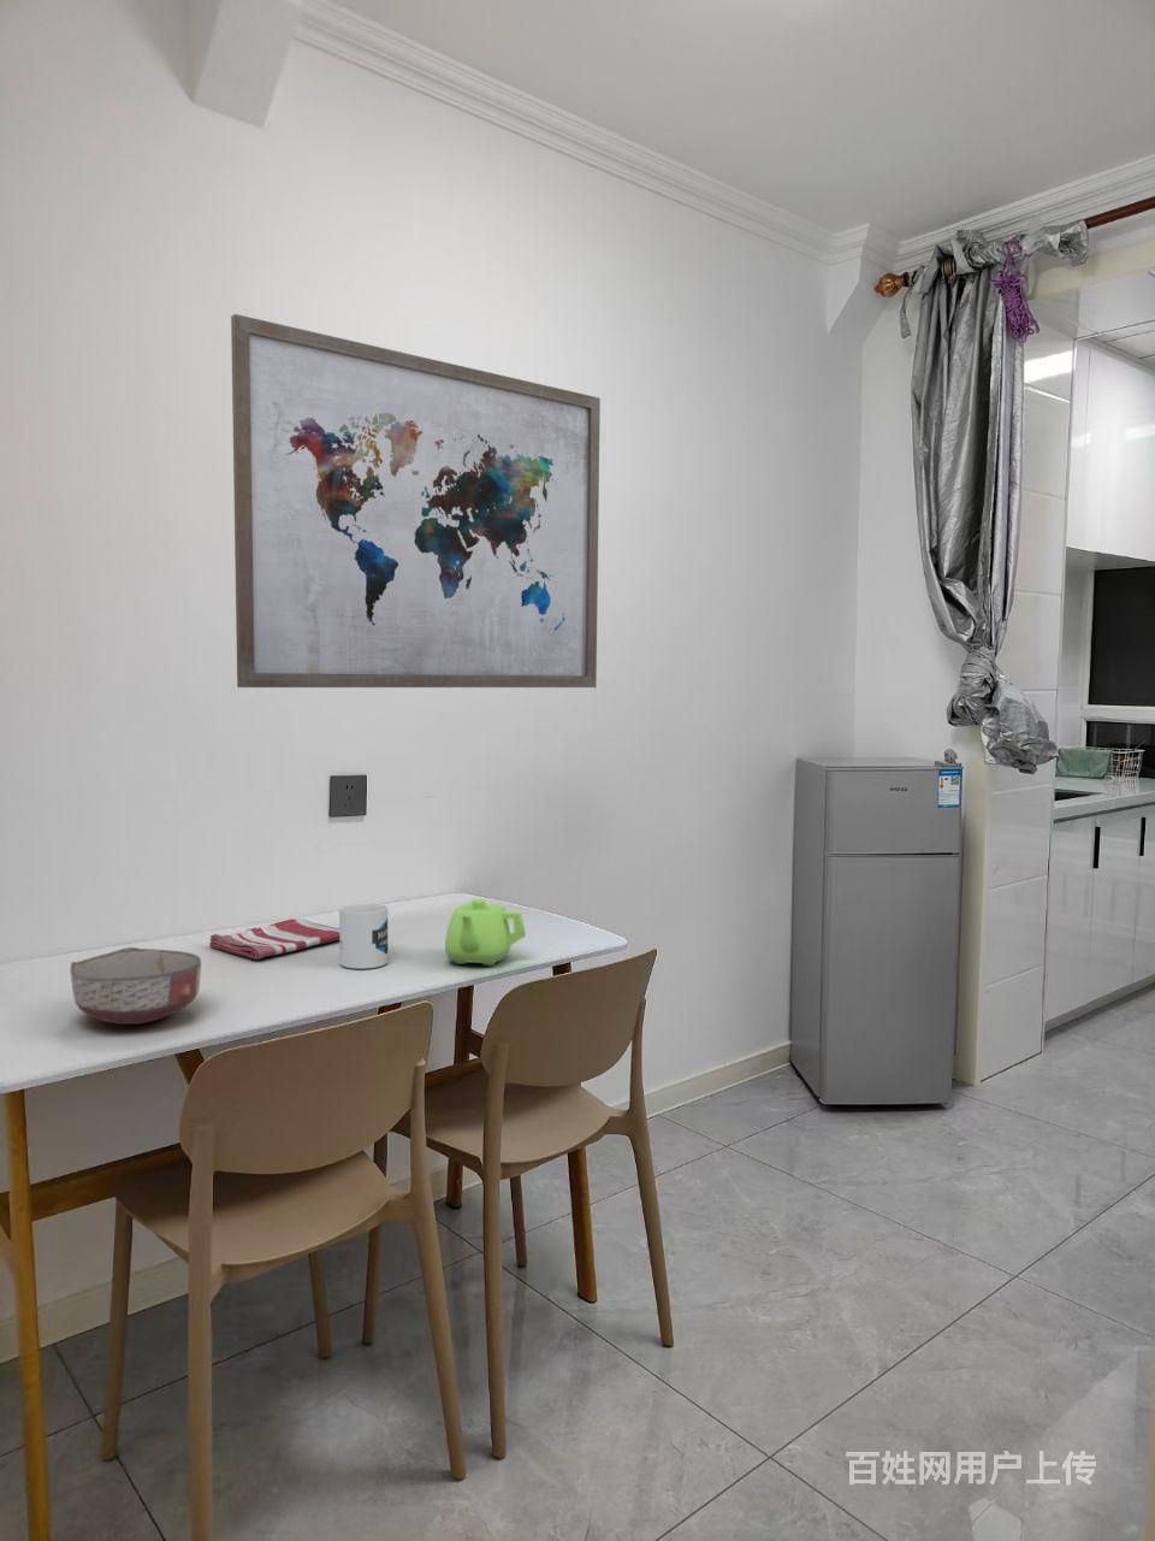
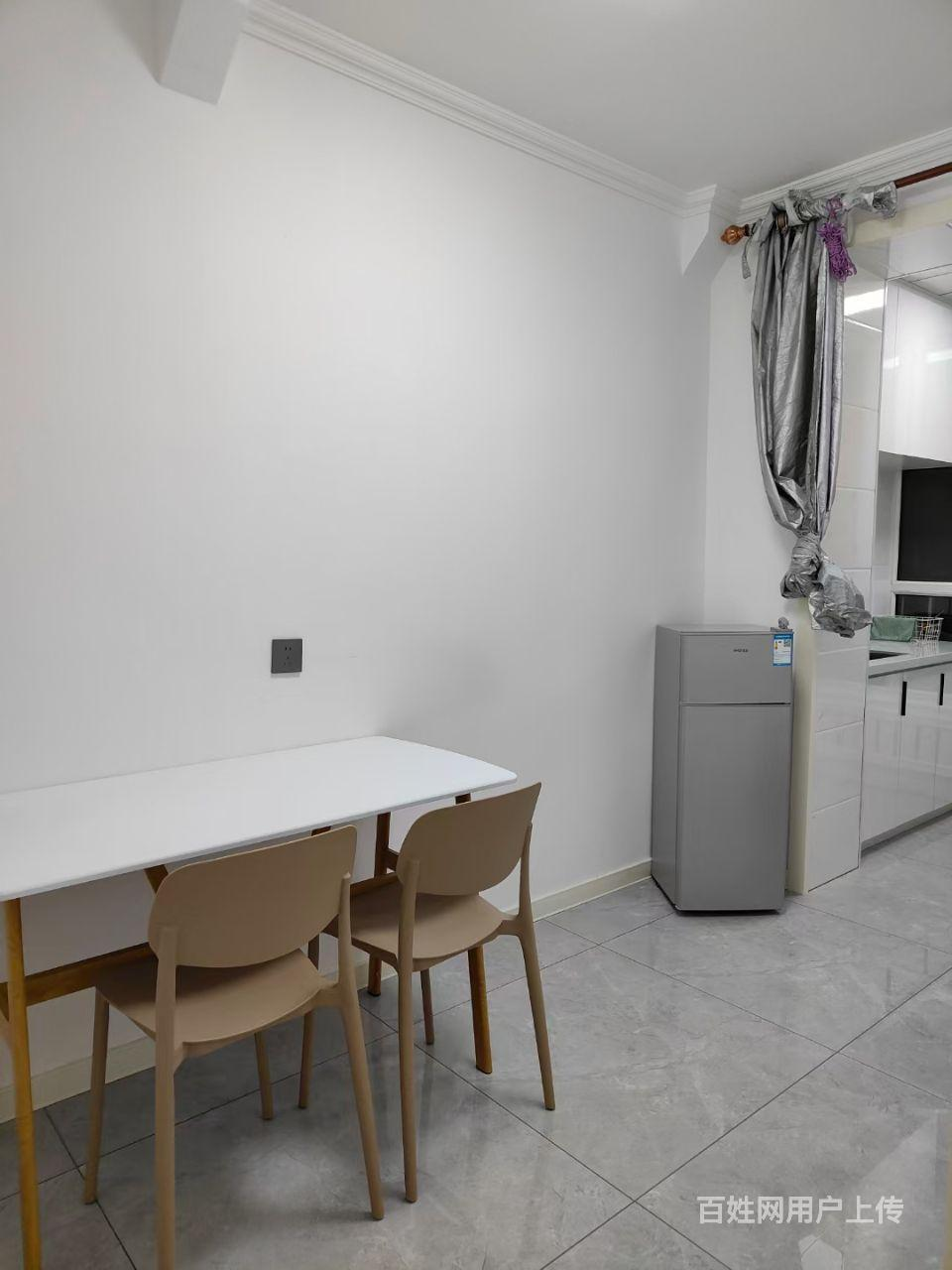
- wall art (438, 527)
- mug (368, 933)
- dish towel (280, 937)
- teapot (483, 932)
- ceramic bowl (136, 988)
